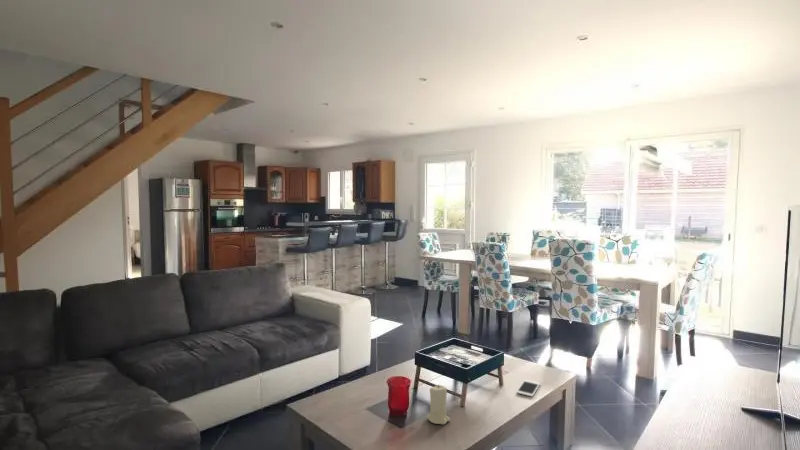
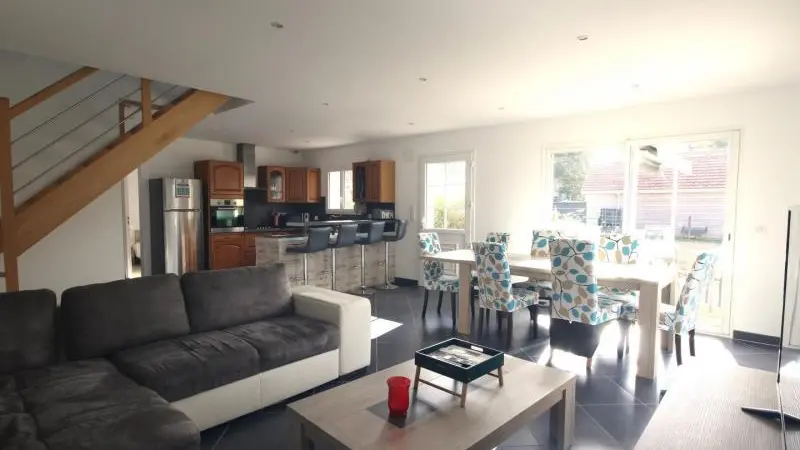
- cell phone (528, 387)
- candle (438, 402)
